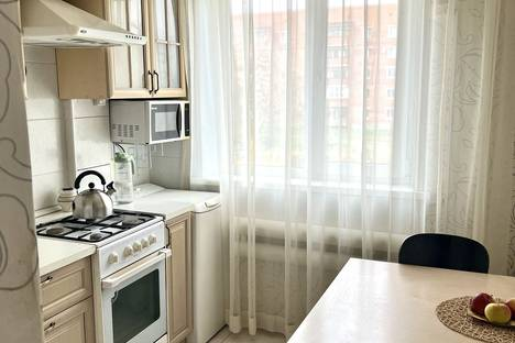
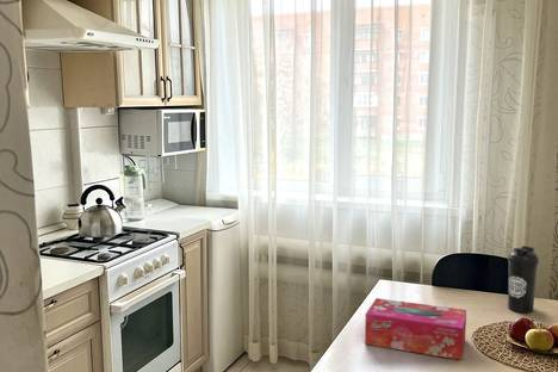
+ tissue box (415, 327)
+ water bottle (521, 278)
